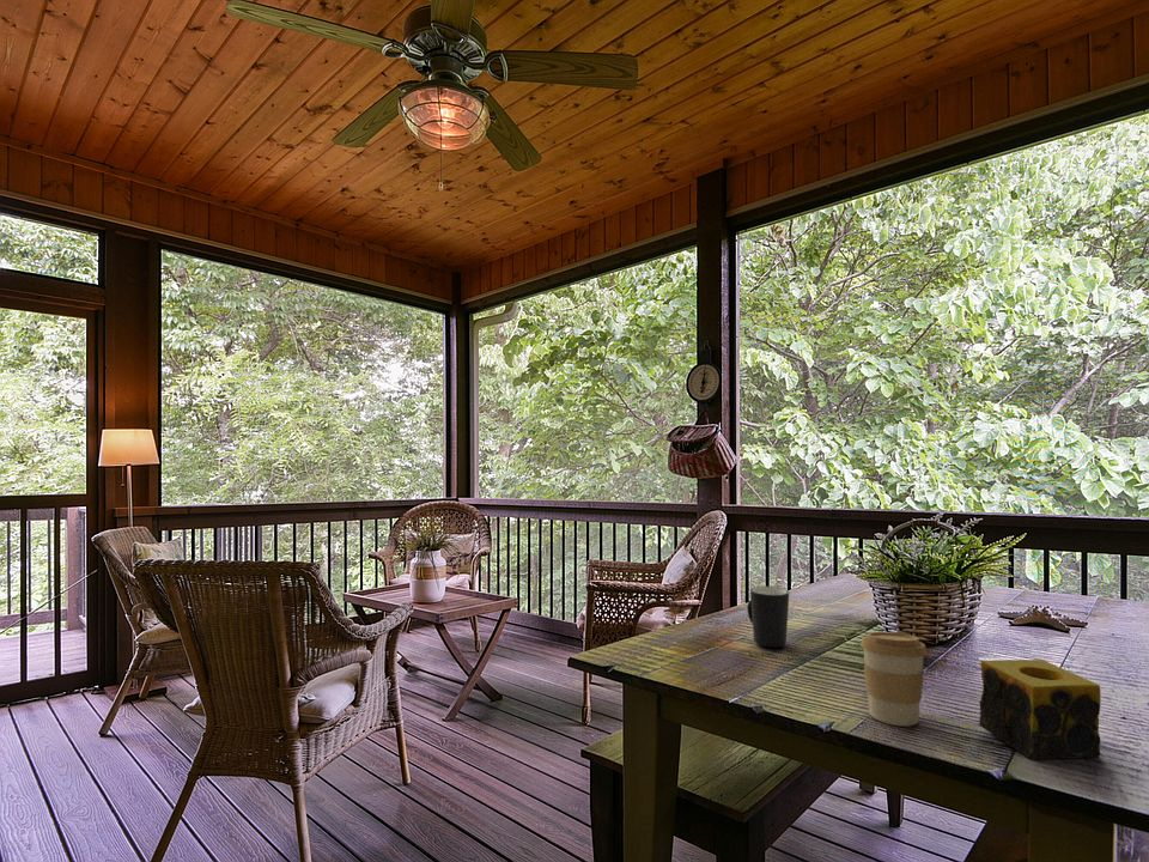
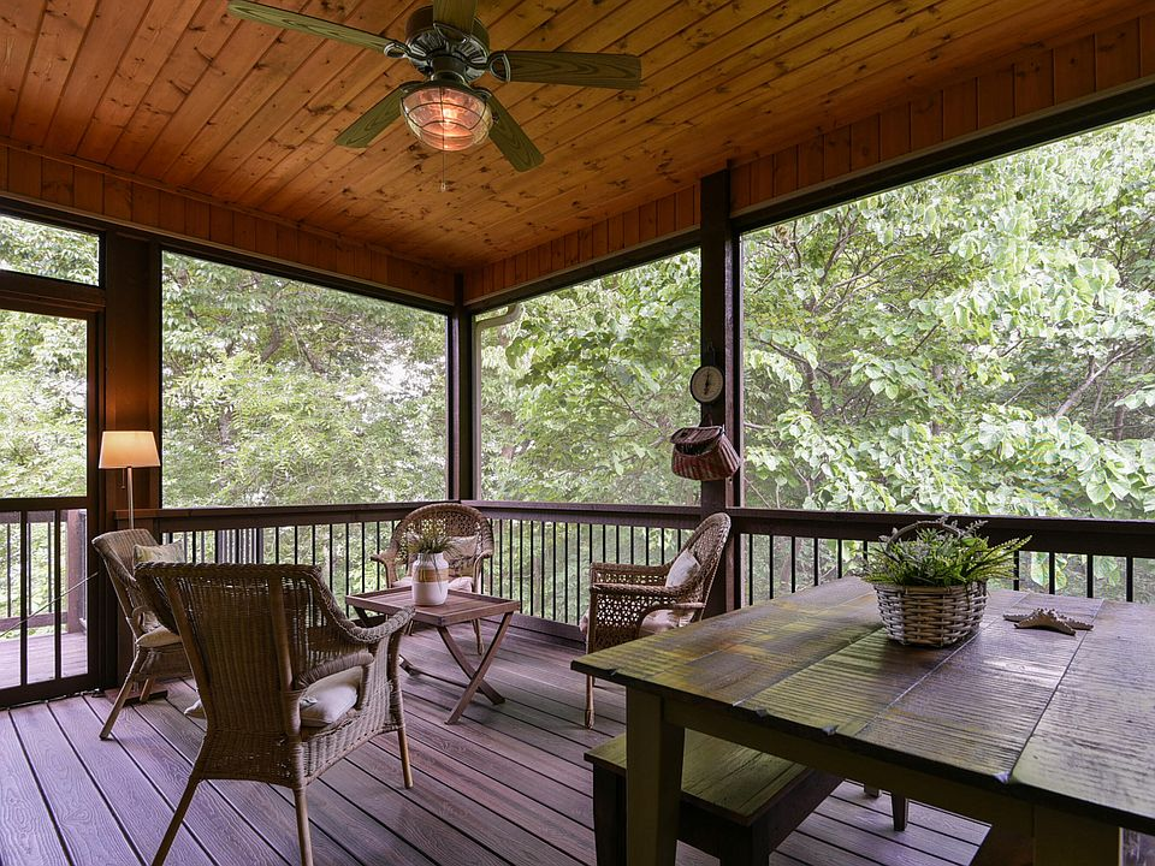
- coffee cup (893, 674)
- candle (1036, 706)
- mug (765, 615)
